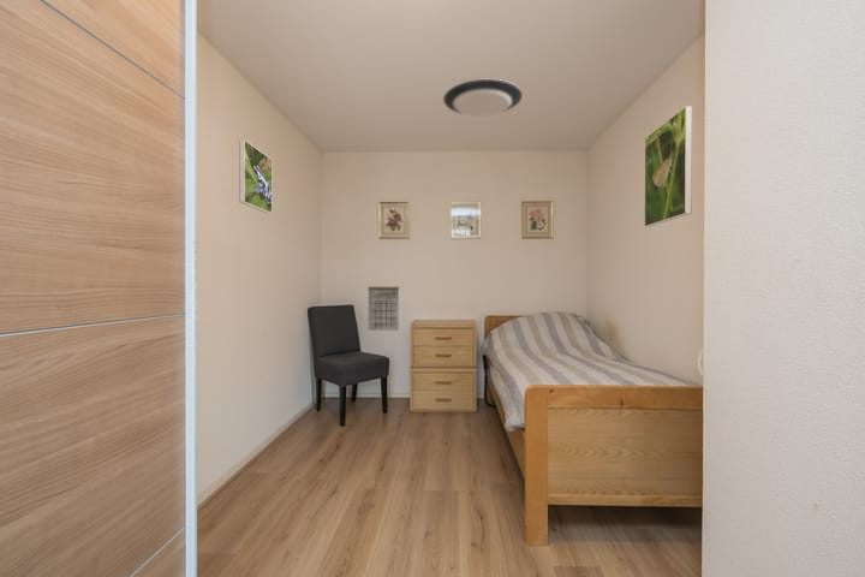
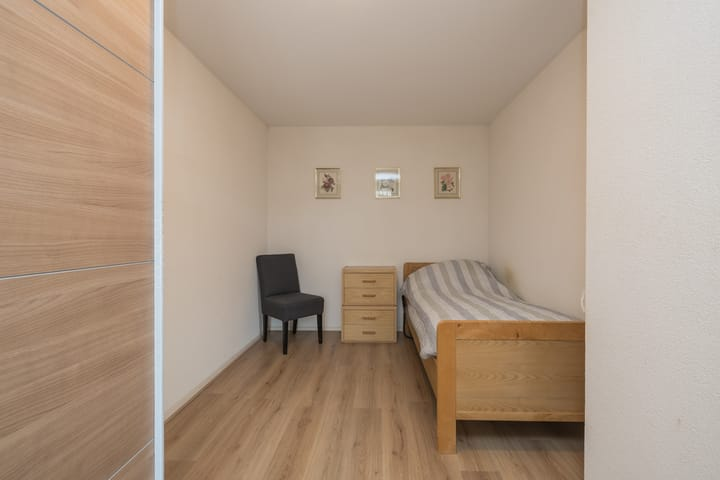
- calendar (383, 303)
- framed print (256, 179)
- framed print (666, 172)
- ceiling light (482, 101)
